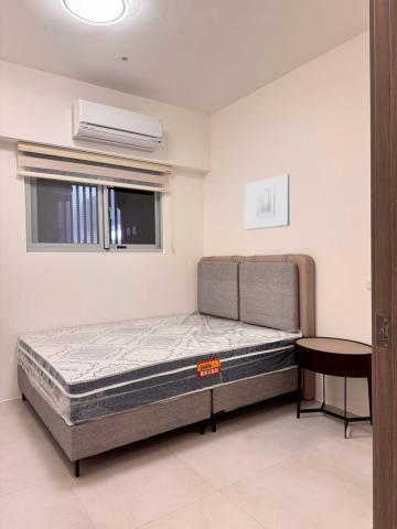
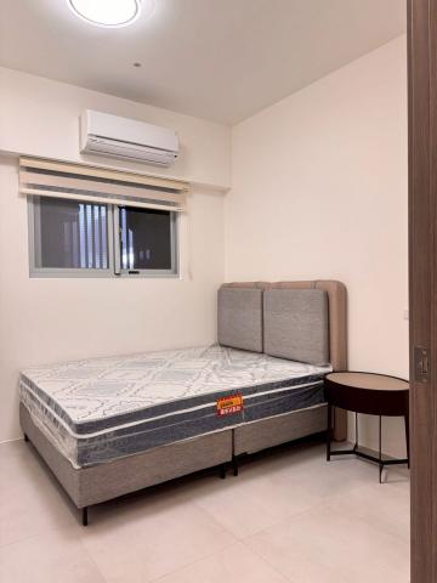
- wall art (266, 204)
